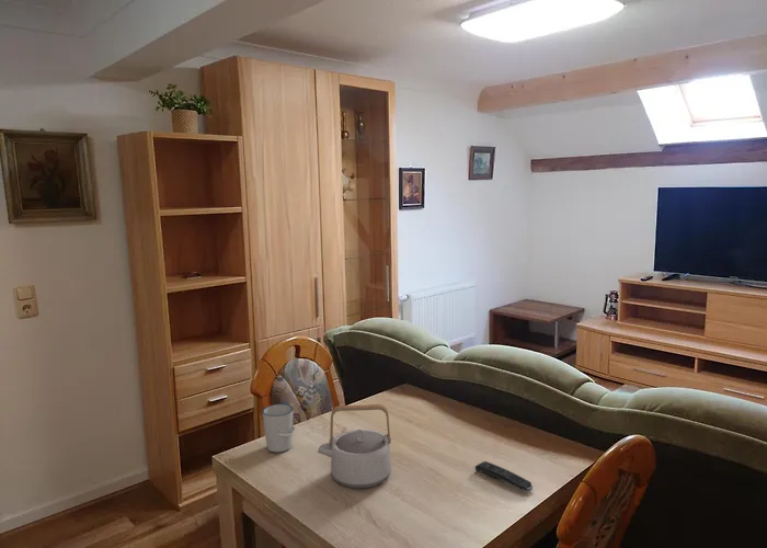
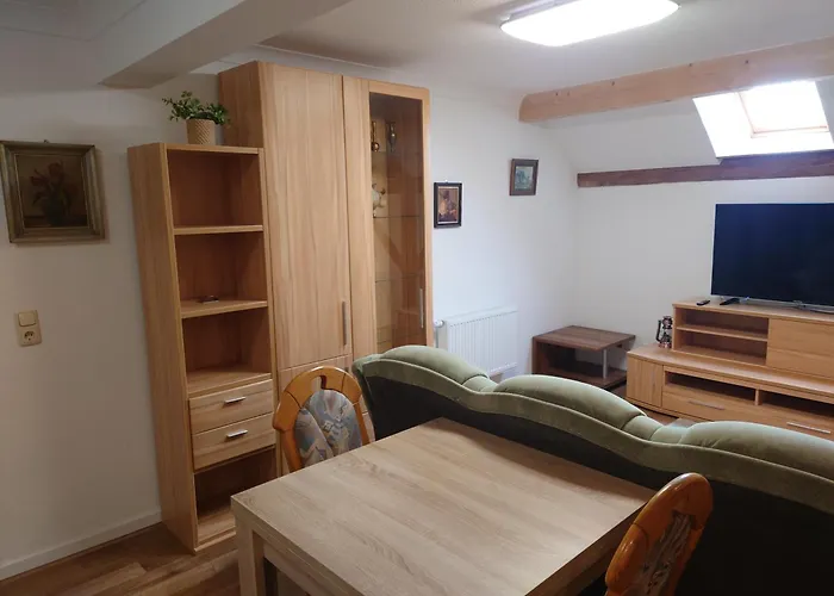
- teapot (354, 441)
- cup (279, 429)
- remote control (504, 476)
